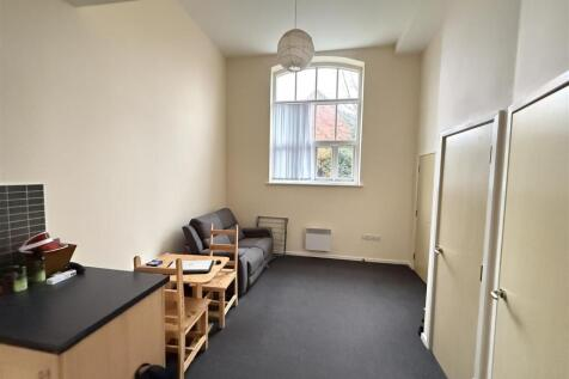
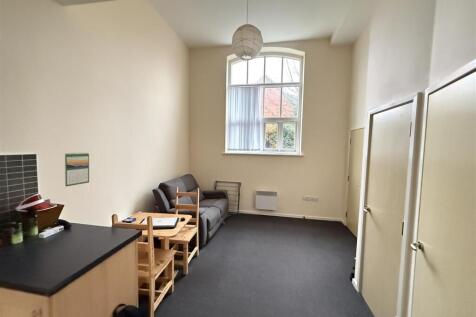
+ calendar (77, 168)
